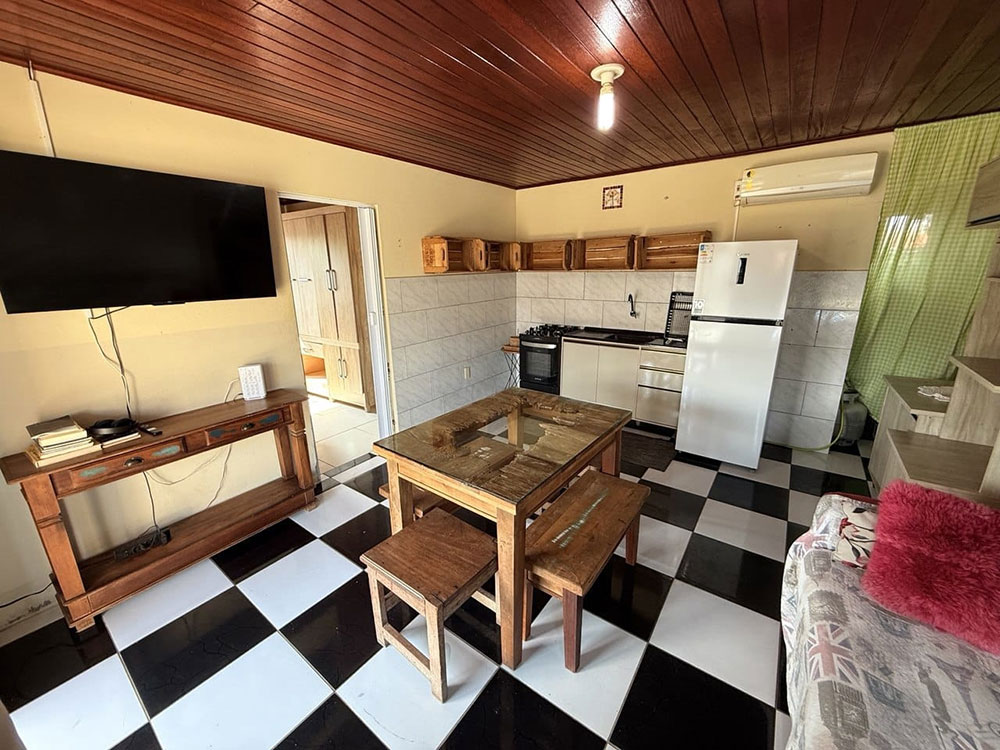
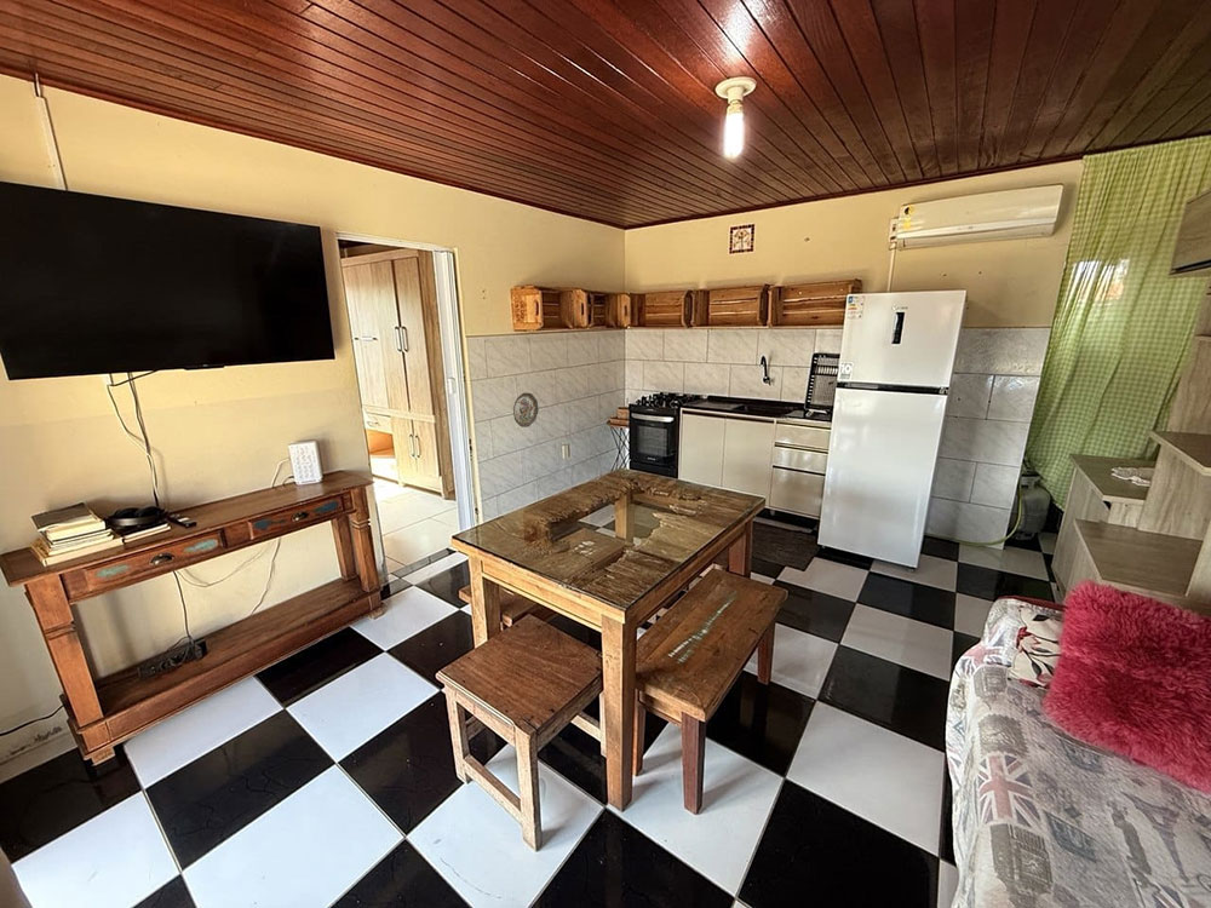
+ decorative plate (524, 409)
